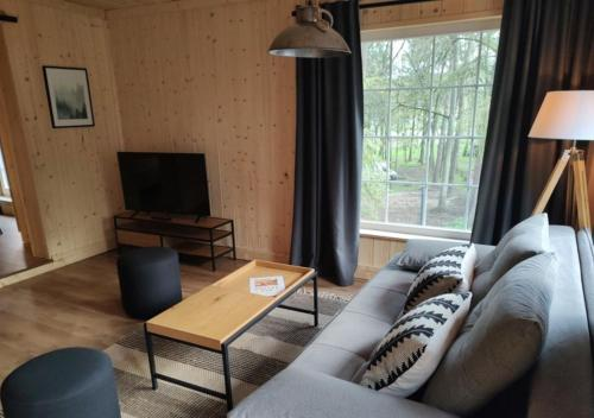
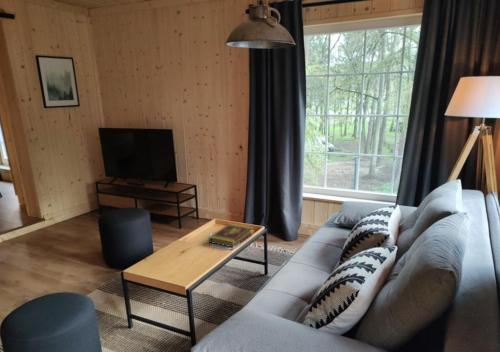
+ book (231, 235)
